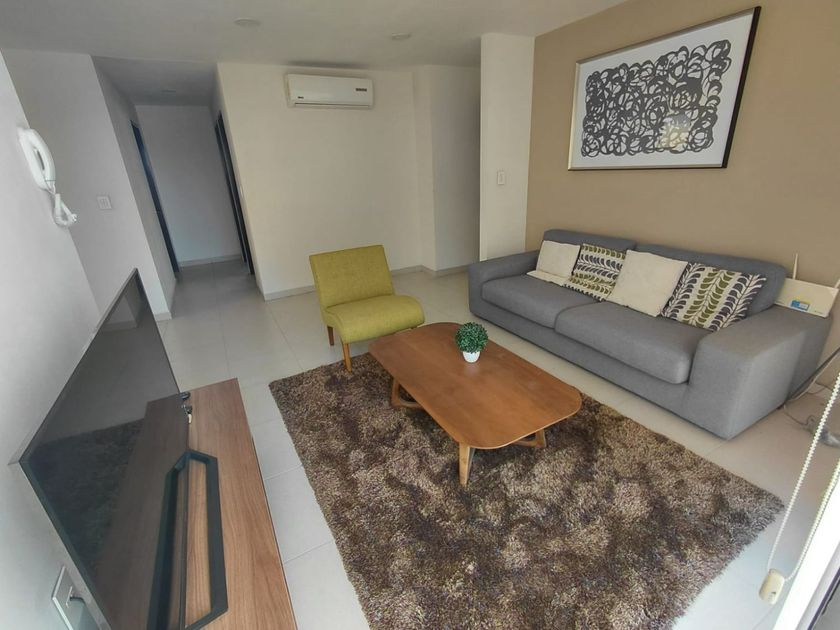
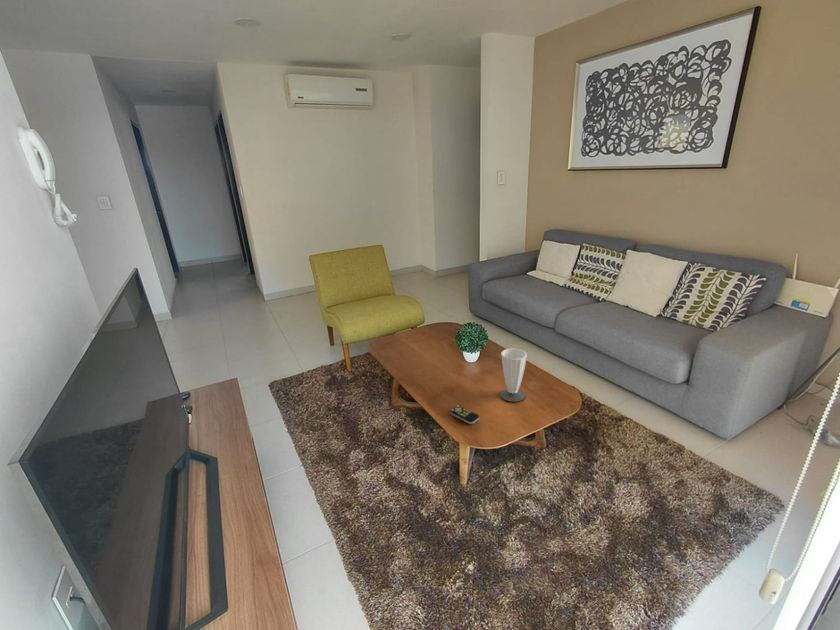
+ remote control (464, 414)
+ cup (513, 374)
